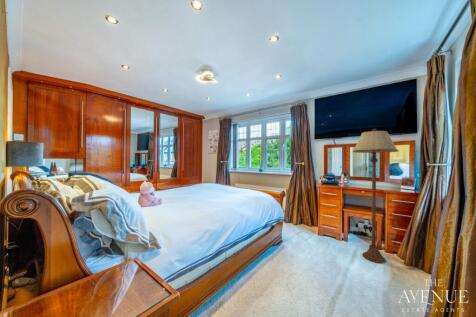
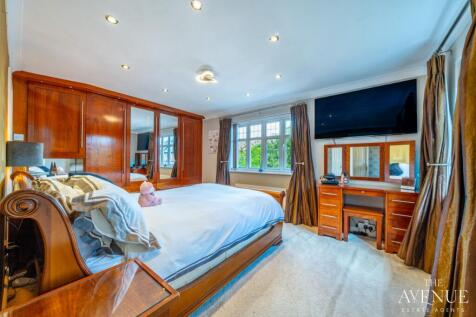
- floor lamp (373, 193)
